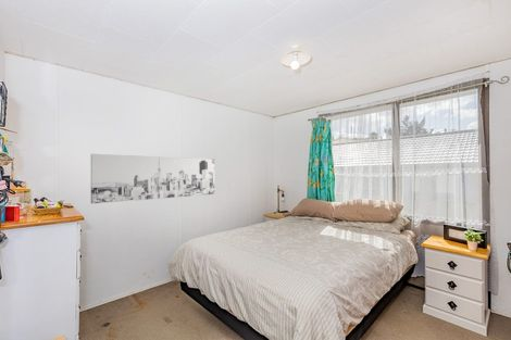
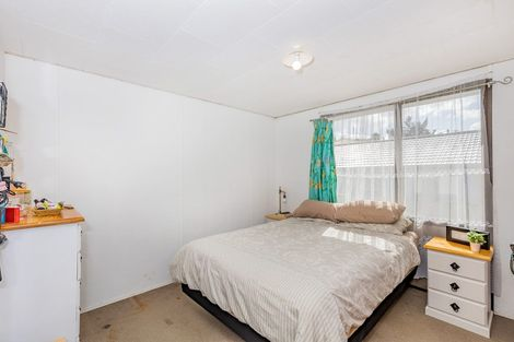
- wall art (163, 177)
